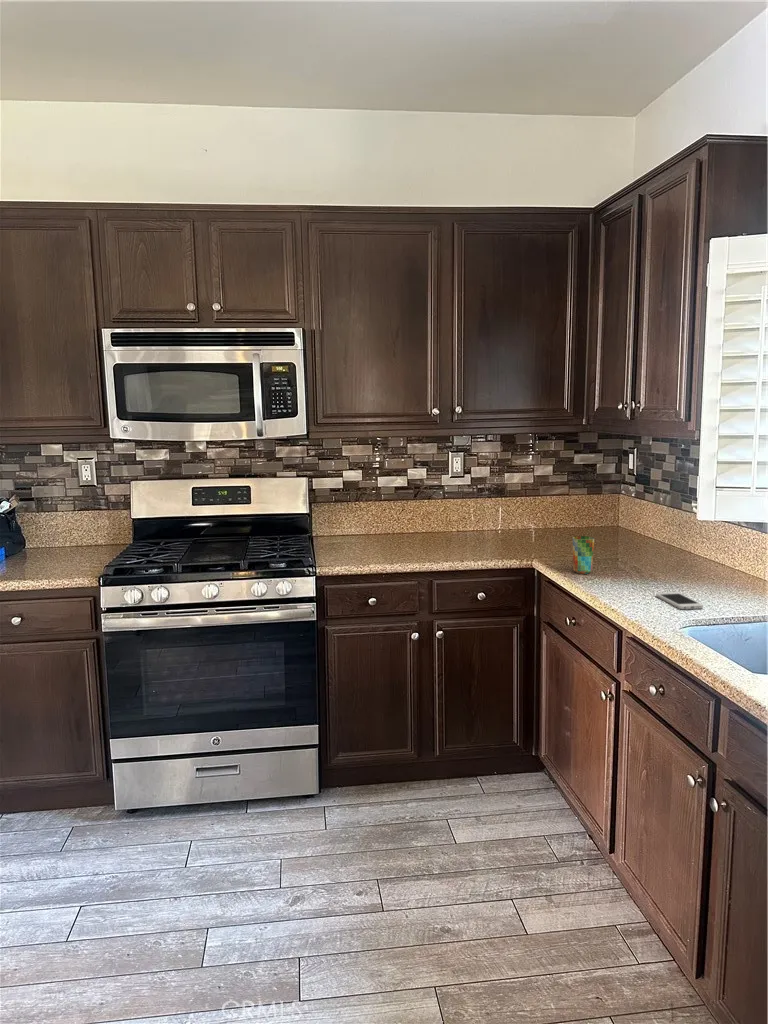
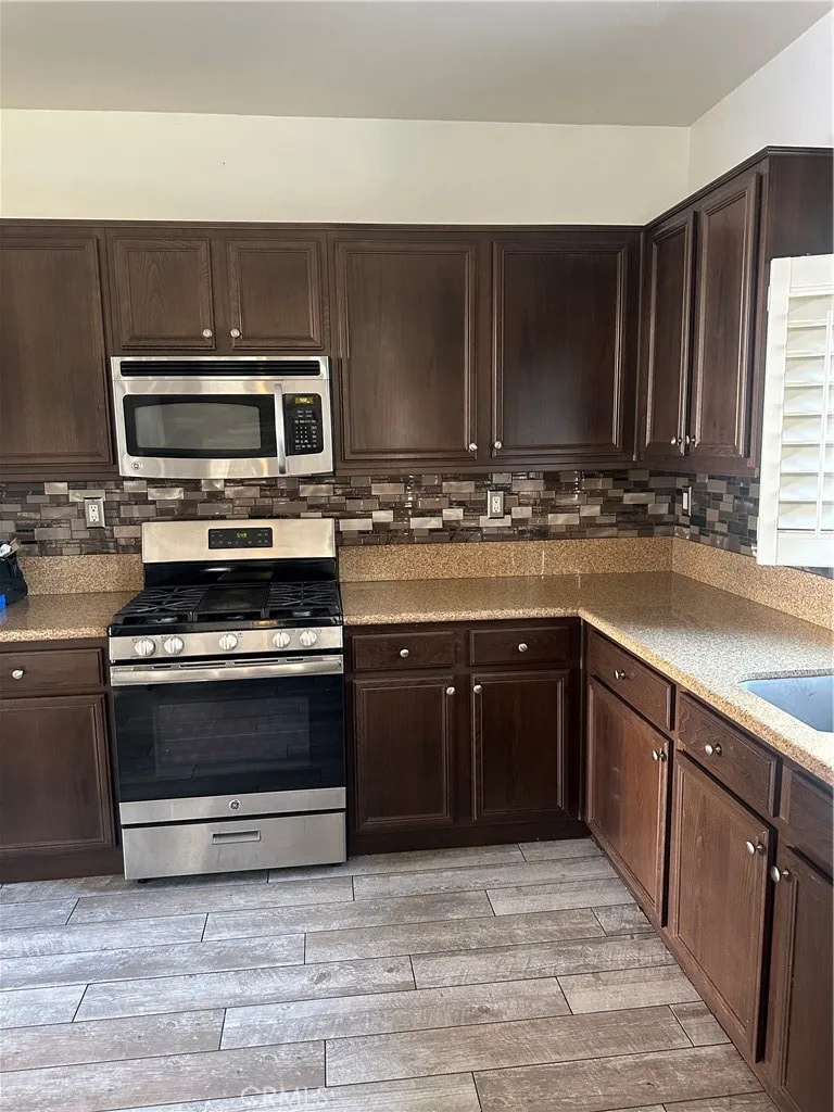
- smartphone (678, 600)
- cup (582, 555)
